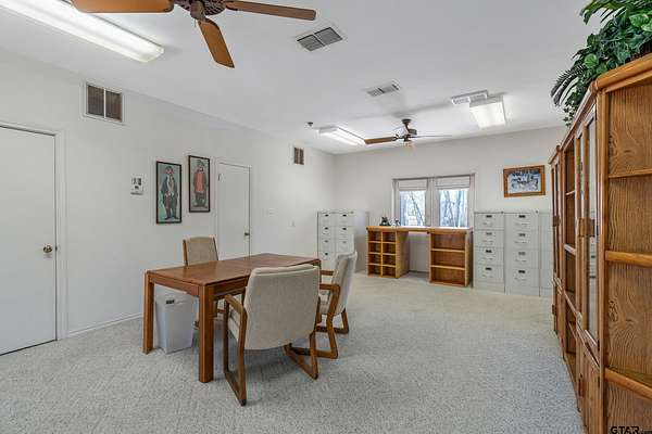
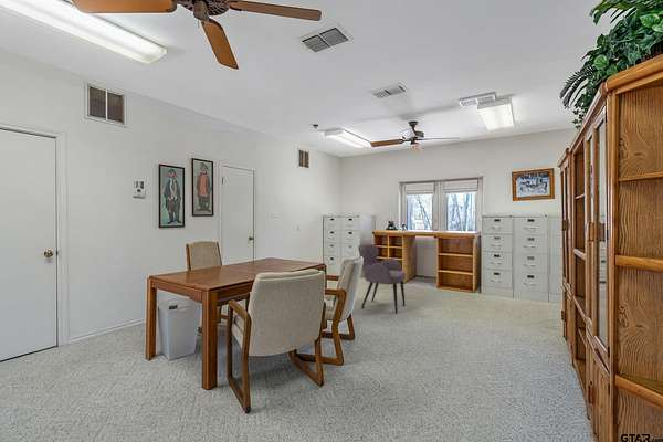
+ armchair (380, 275)
